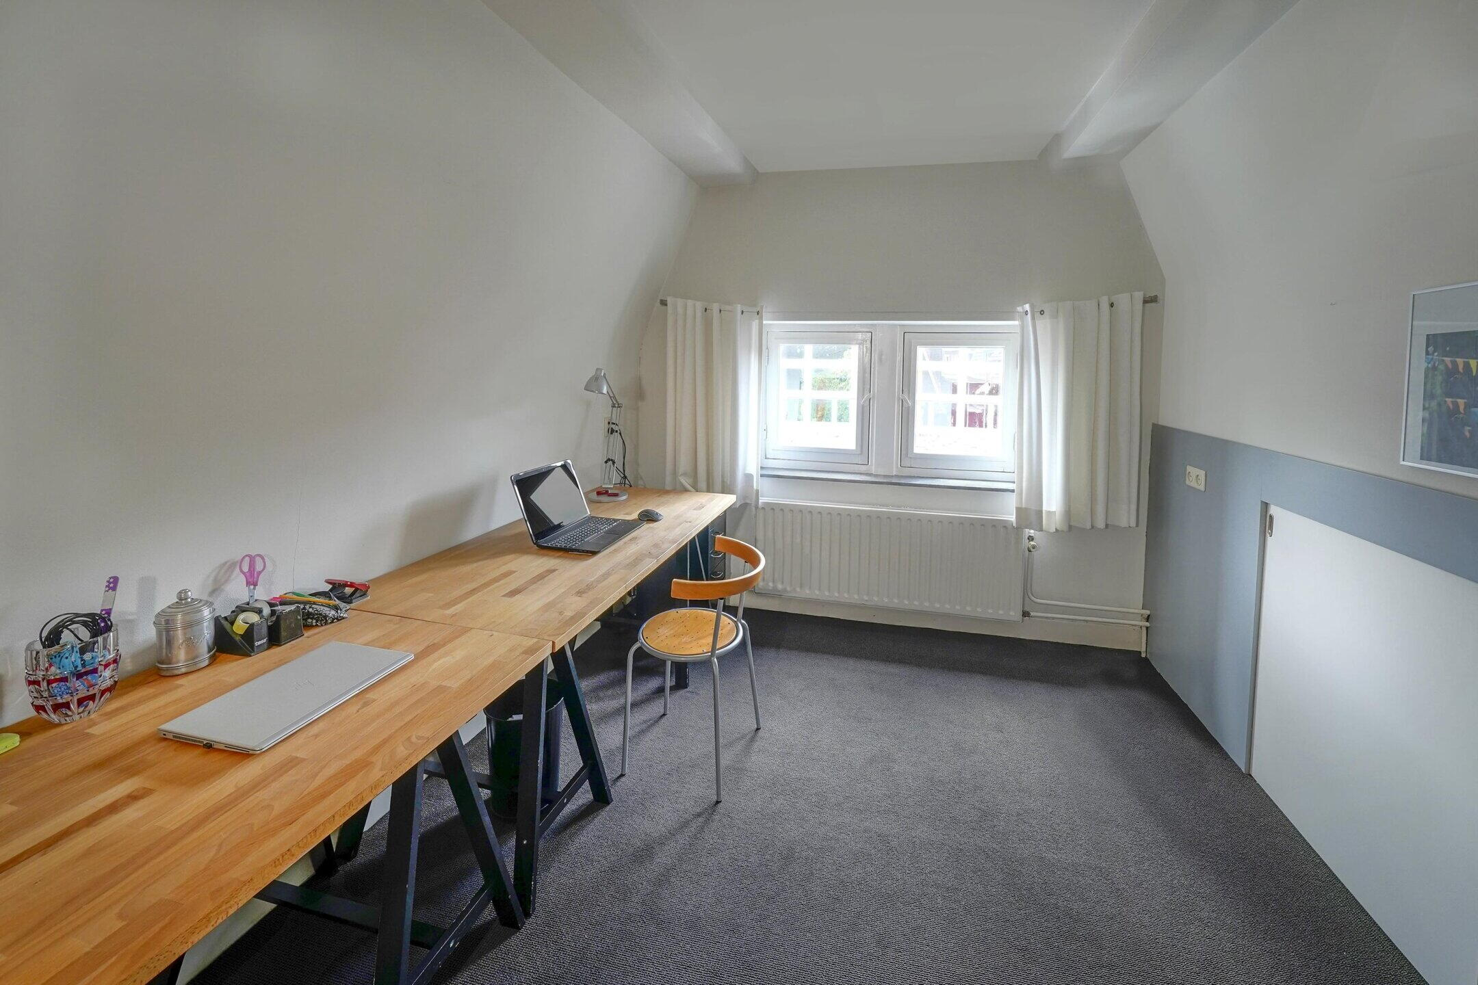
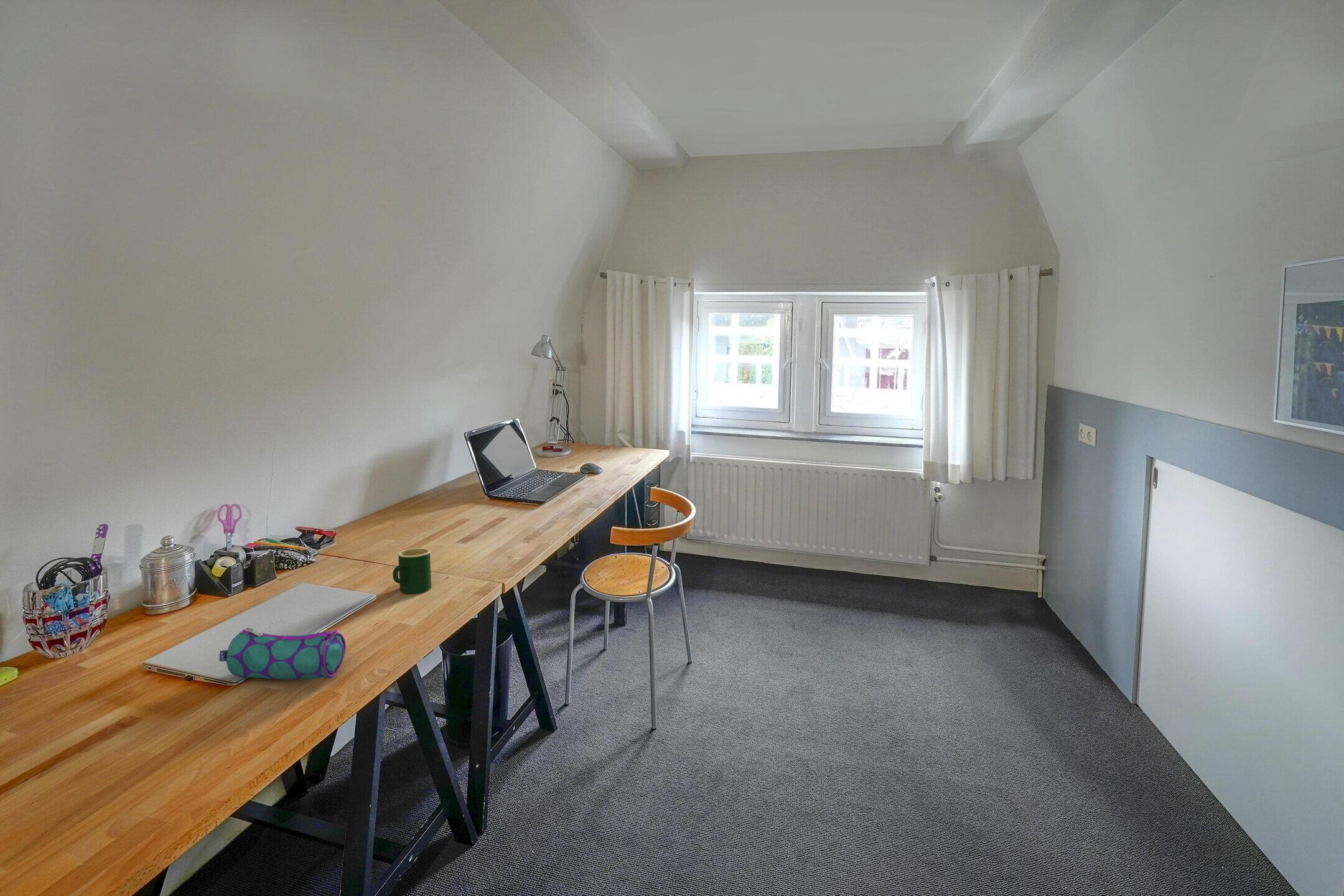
+ mug (410, 572)
+ pencil case (286, 653)
